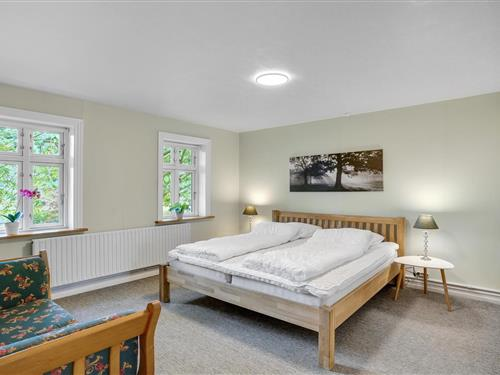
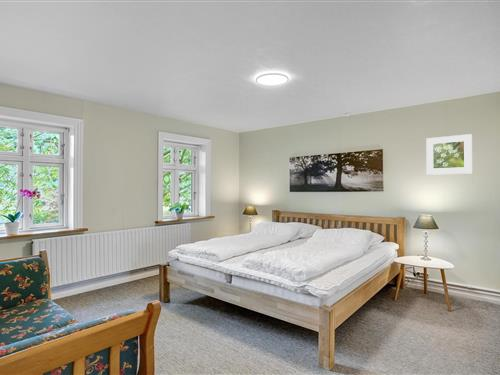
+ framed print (448, 155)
